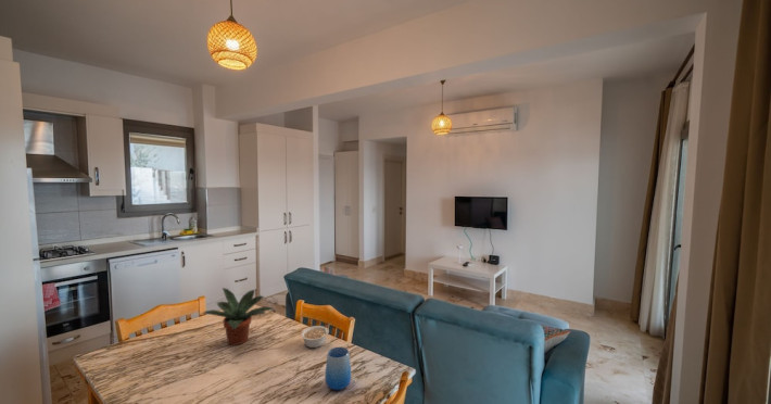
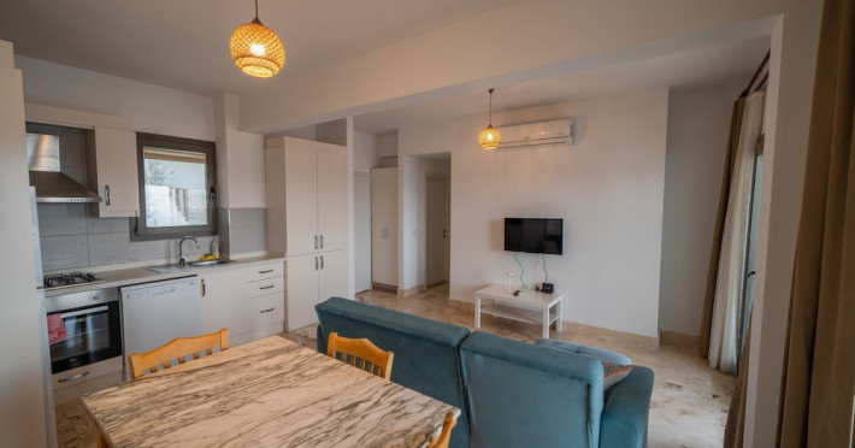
- potted plant (238, 315)
- cup (338, 368)
- legume (315, 336)
